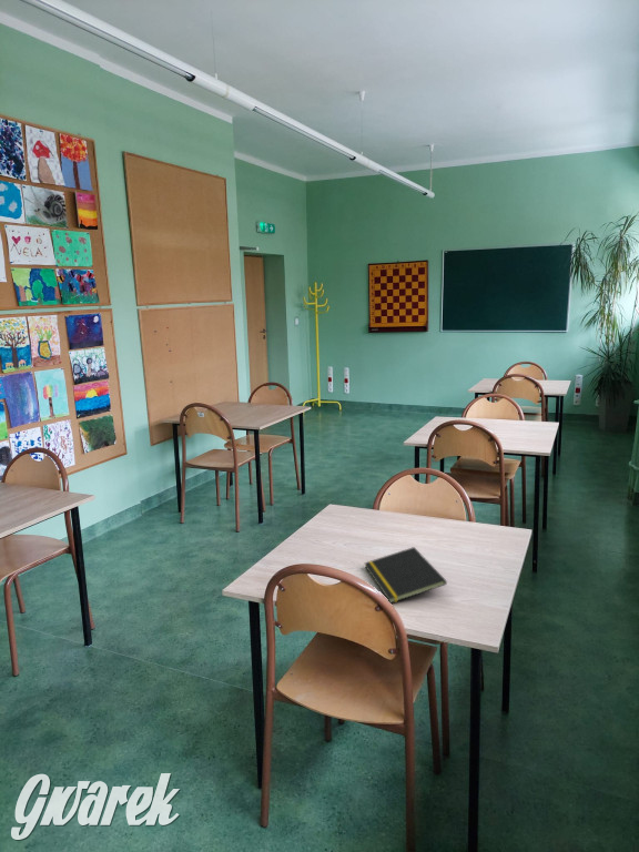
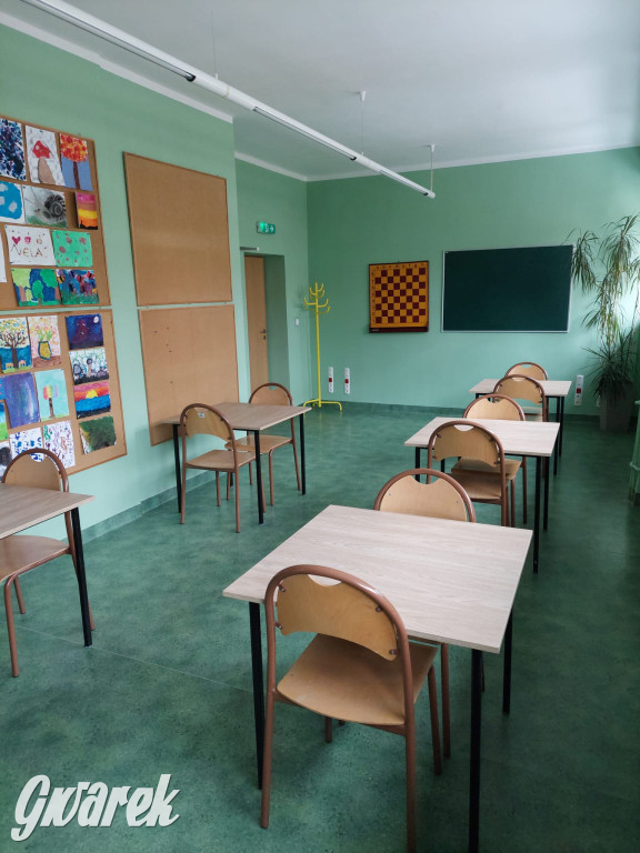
- notepad (403, 572)
